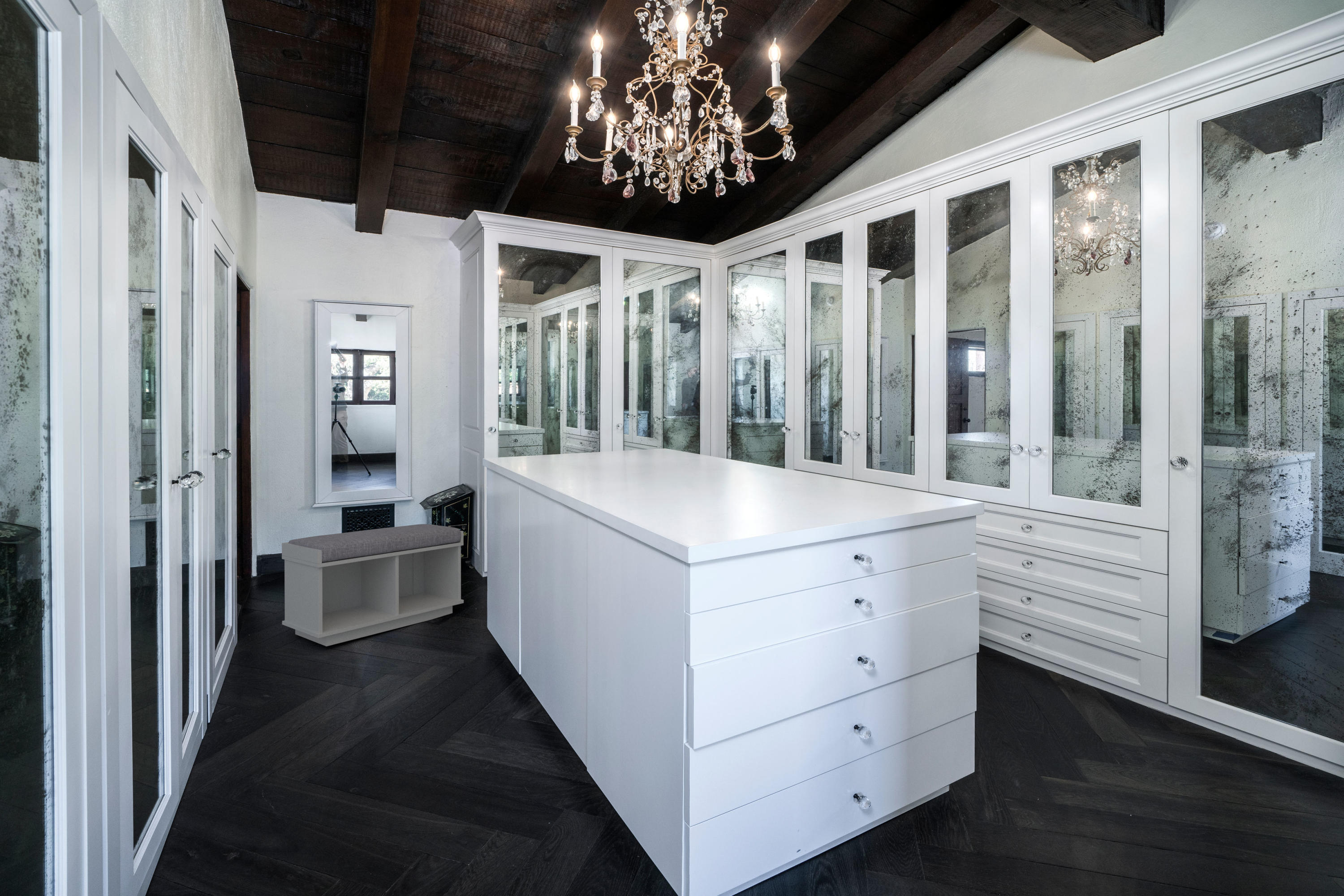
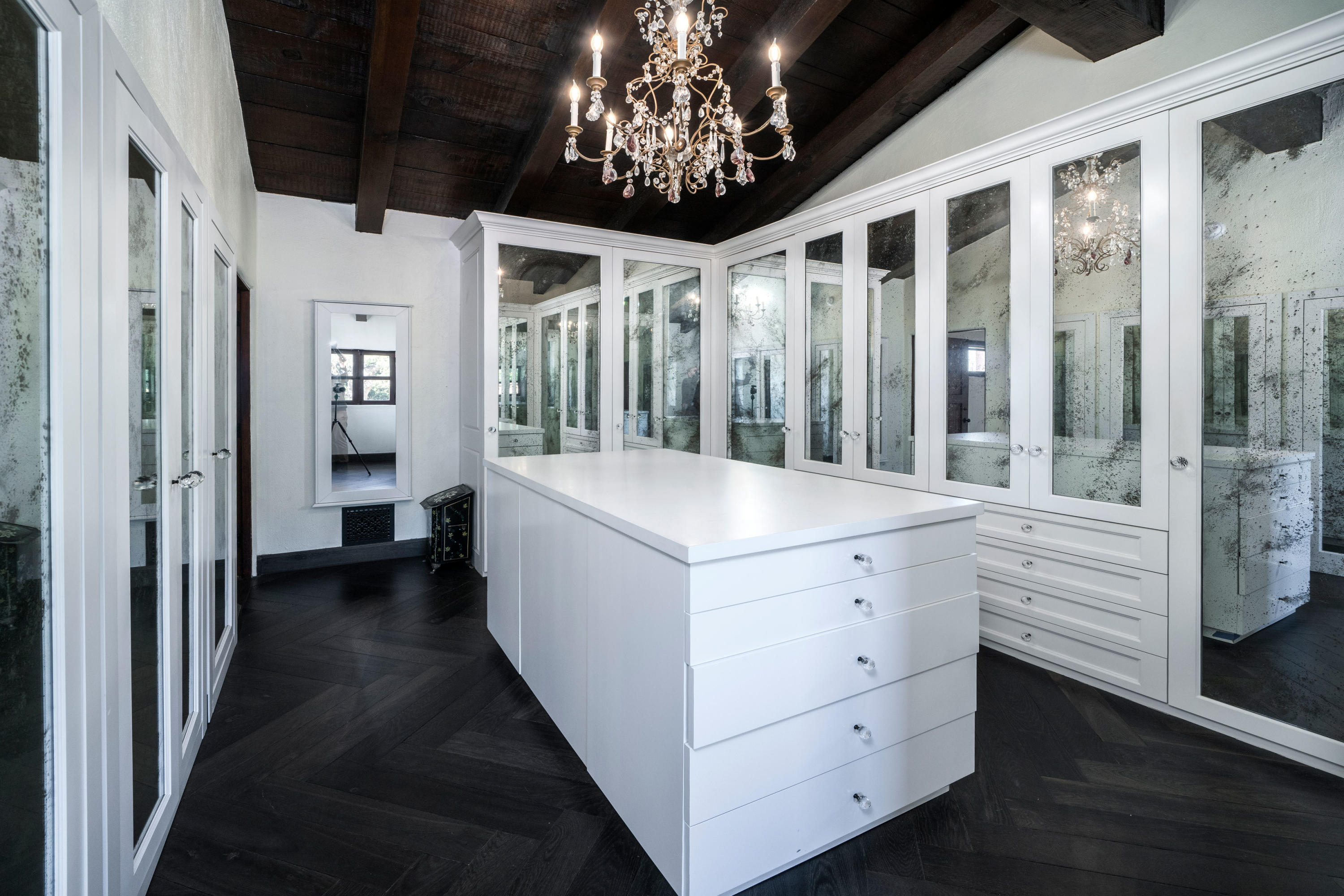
- bench (379, 577)
